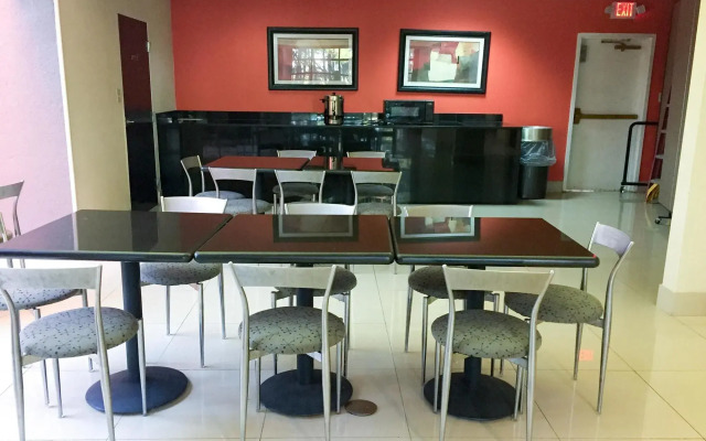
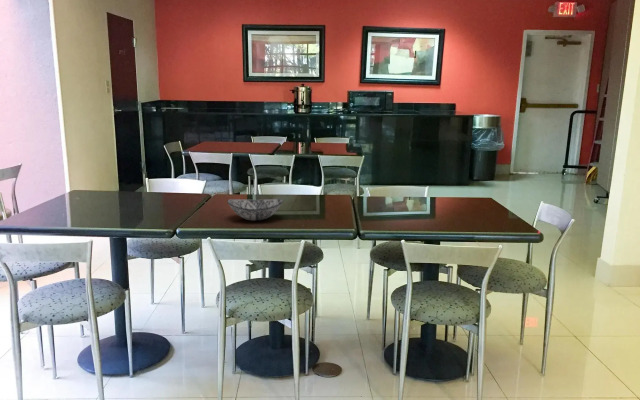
+ decorative bowl (255, 209)
